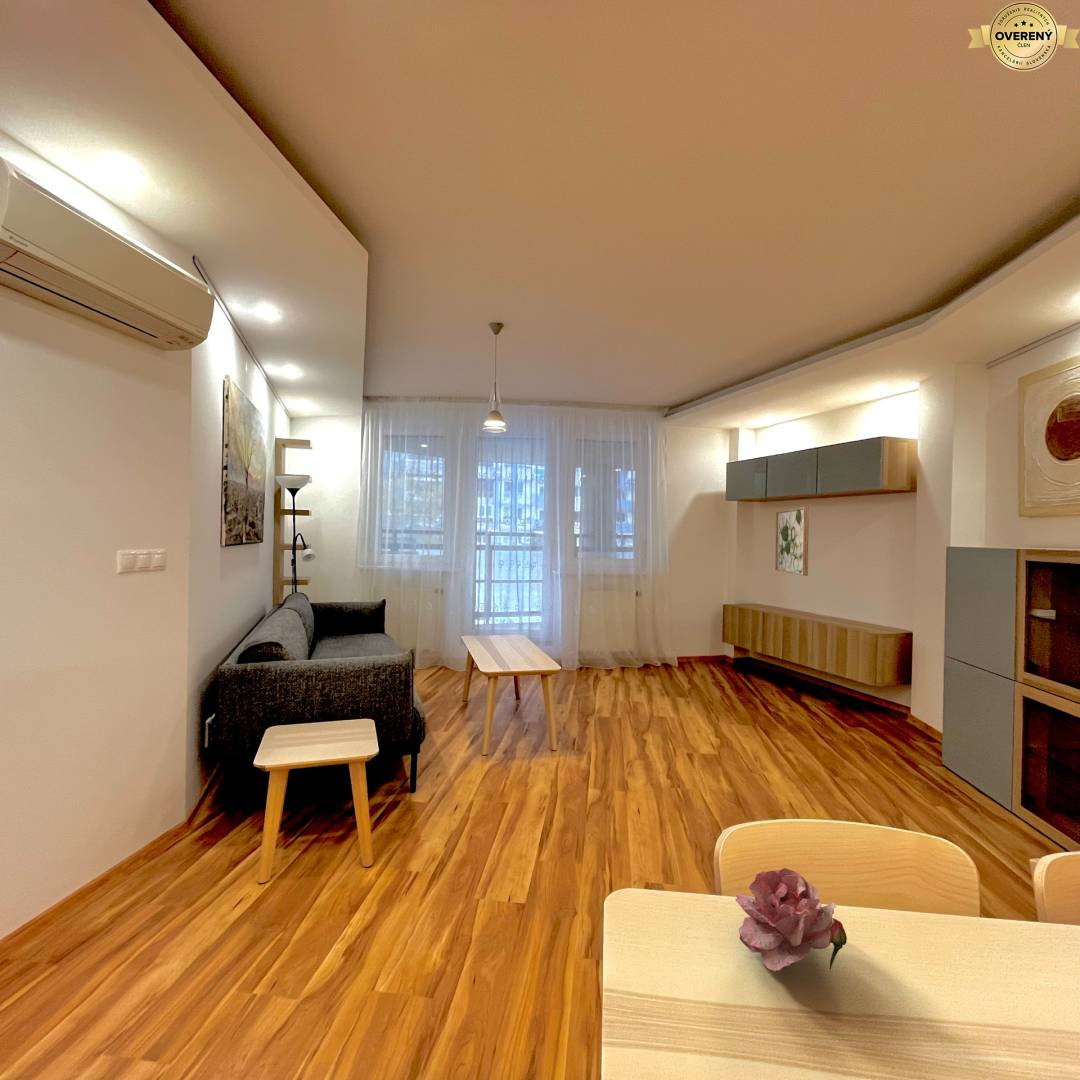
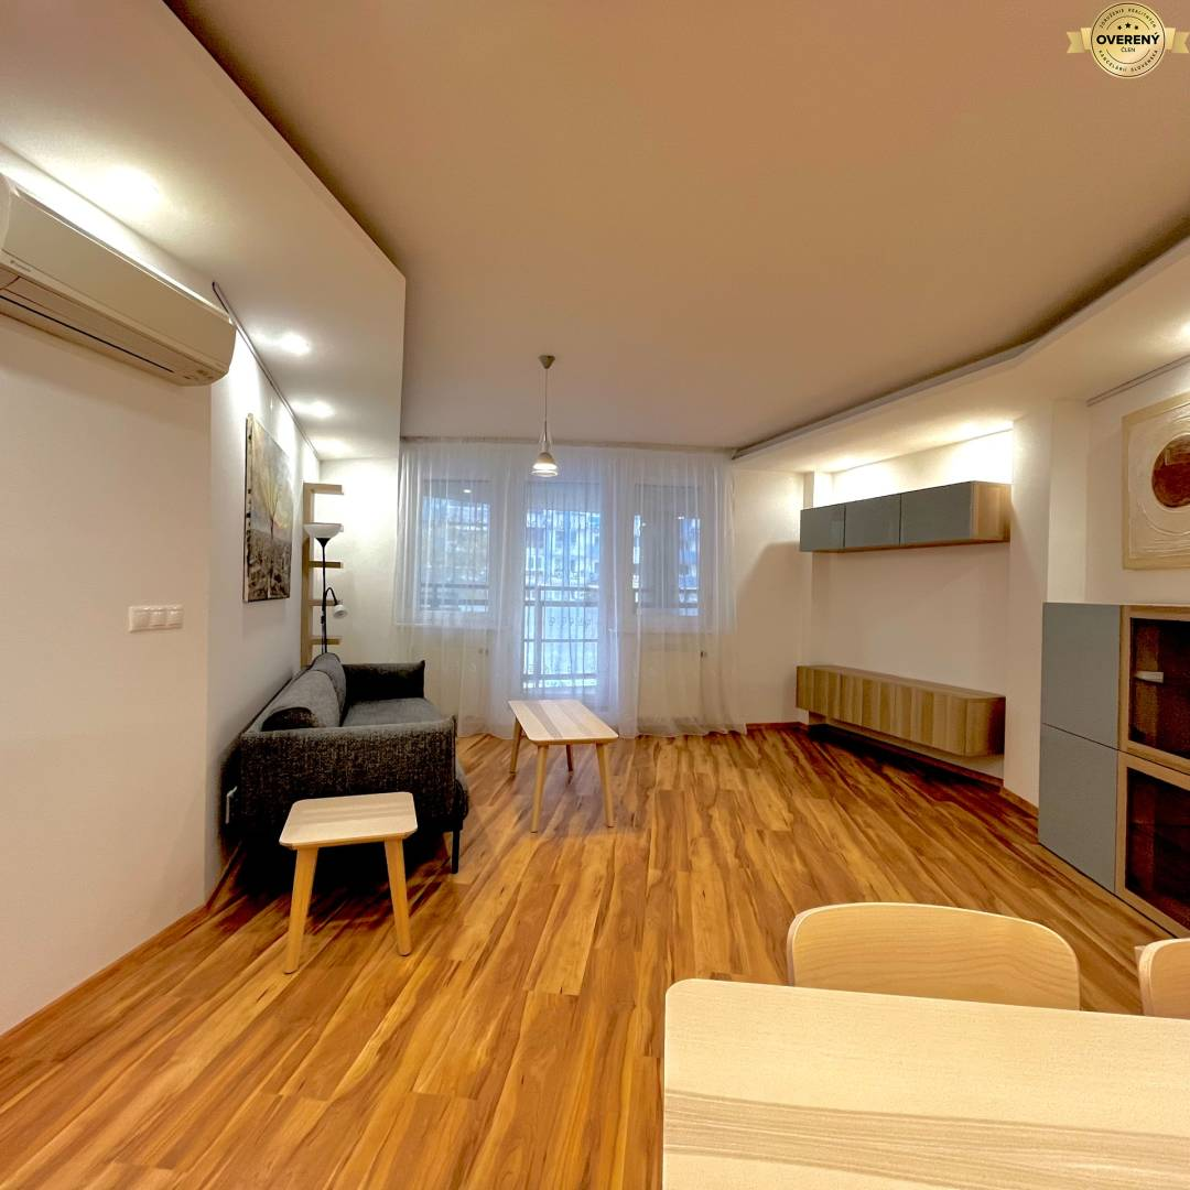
- flower (788, 920)
- wall art (789, 541)
